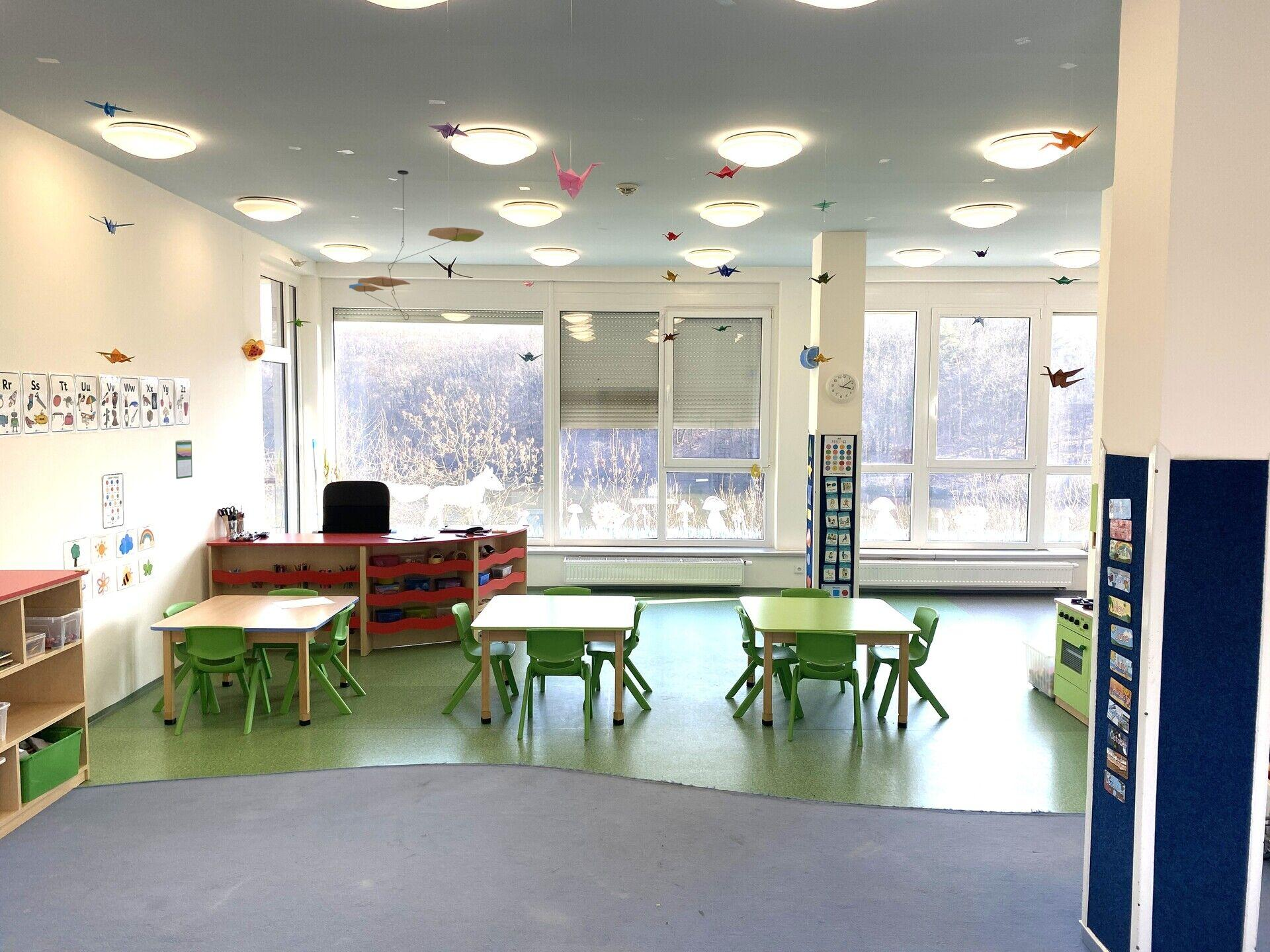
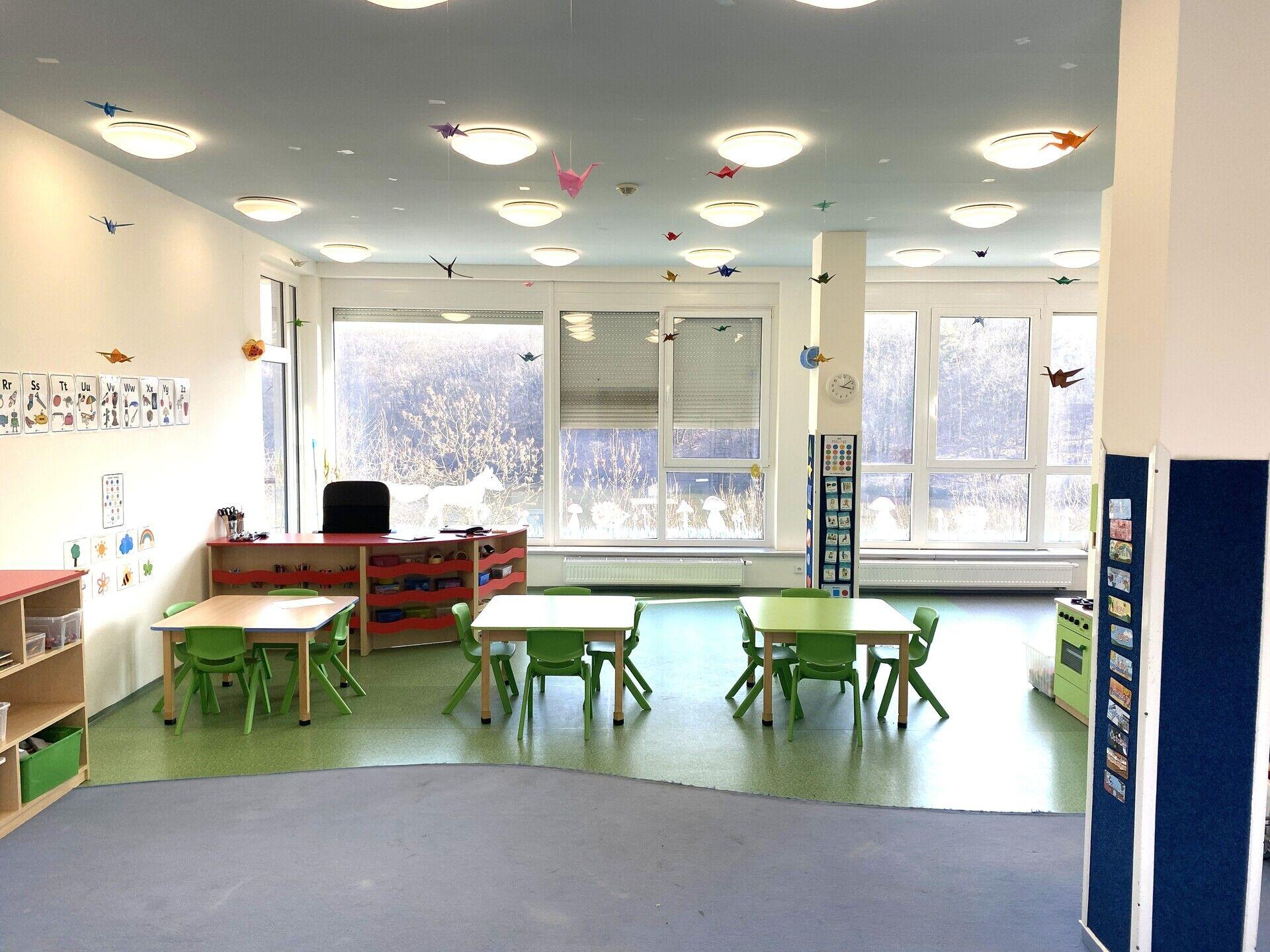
- calendar (184, 459)
- ceiling mobile (417, 253)
